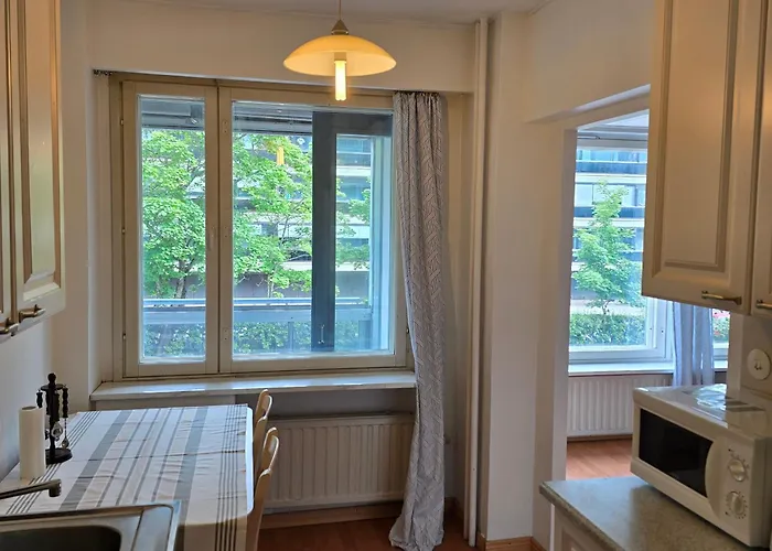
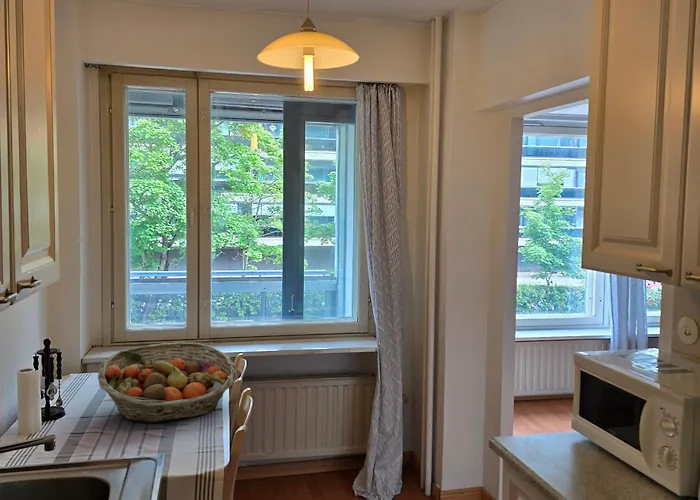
+ fruit basket (169, 380)
